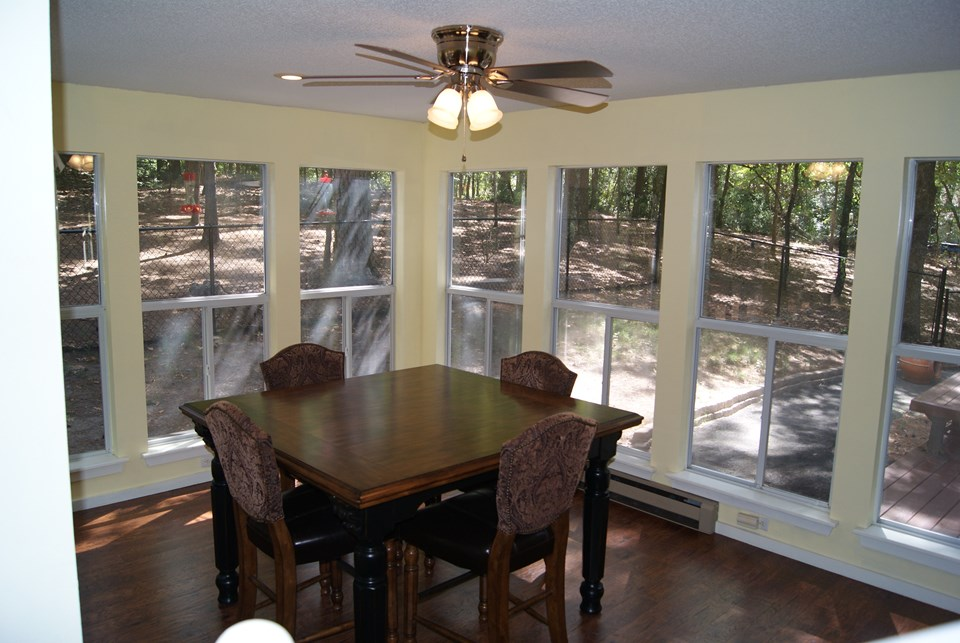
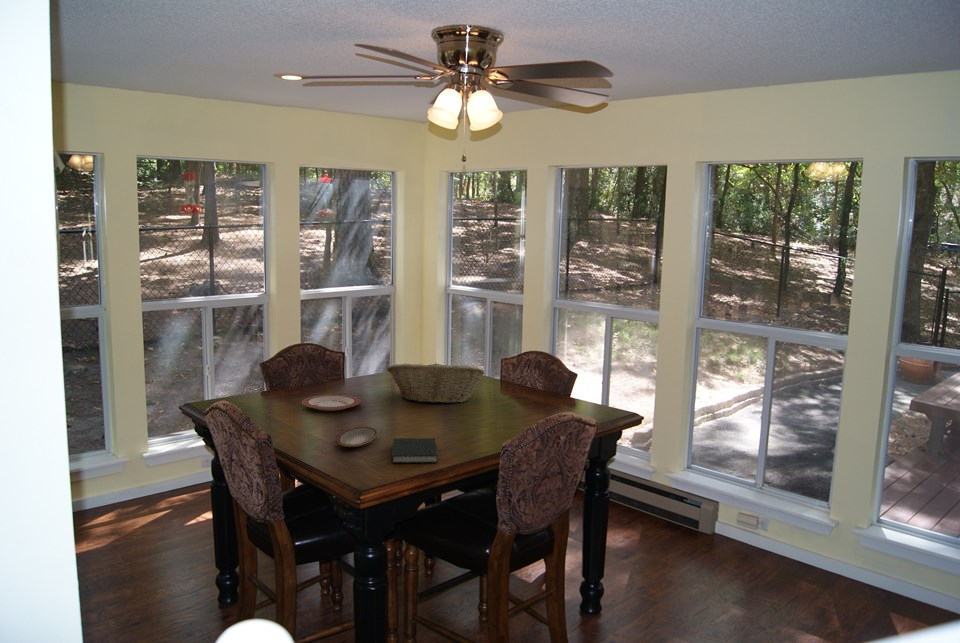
+ plate (357, 438)
+ fruit basket (435, 378)
+ book (414, 450)
+ plate (331, 403)
